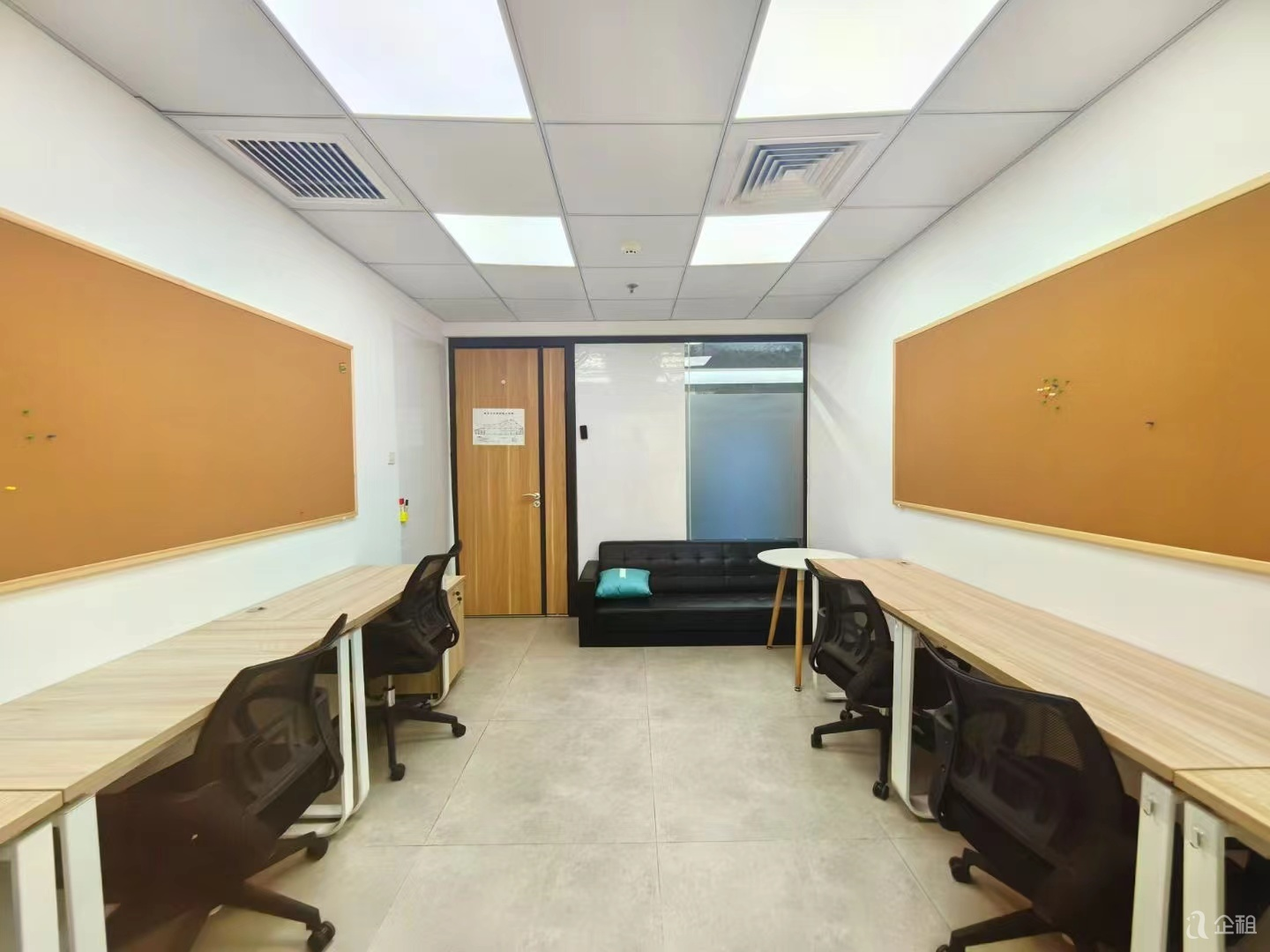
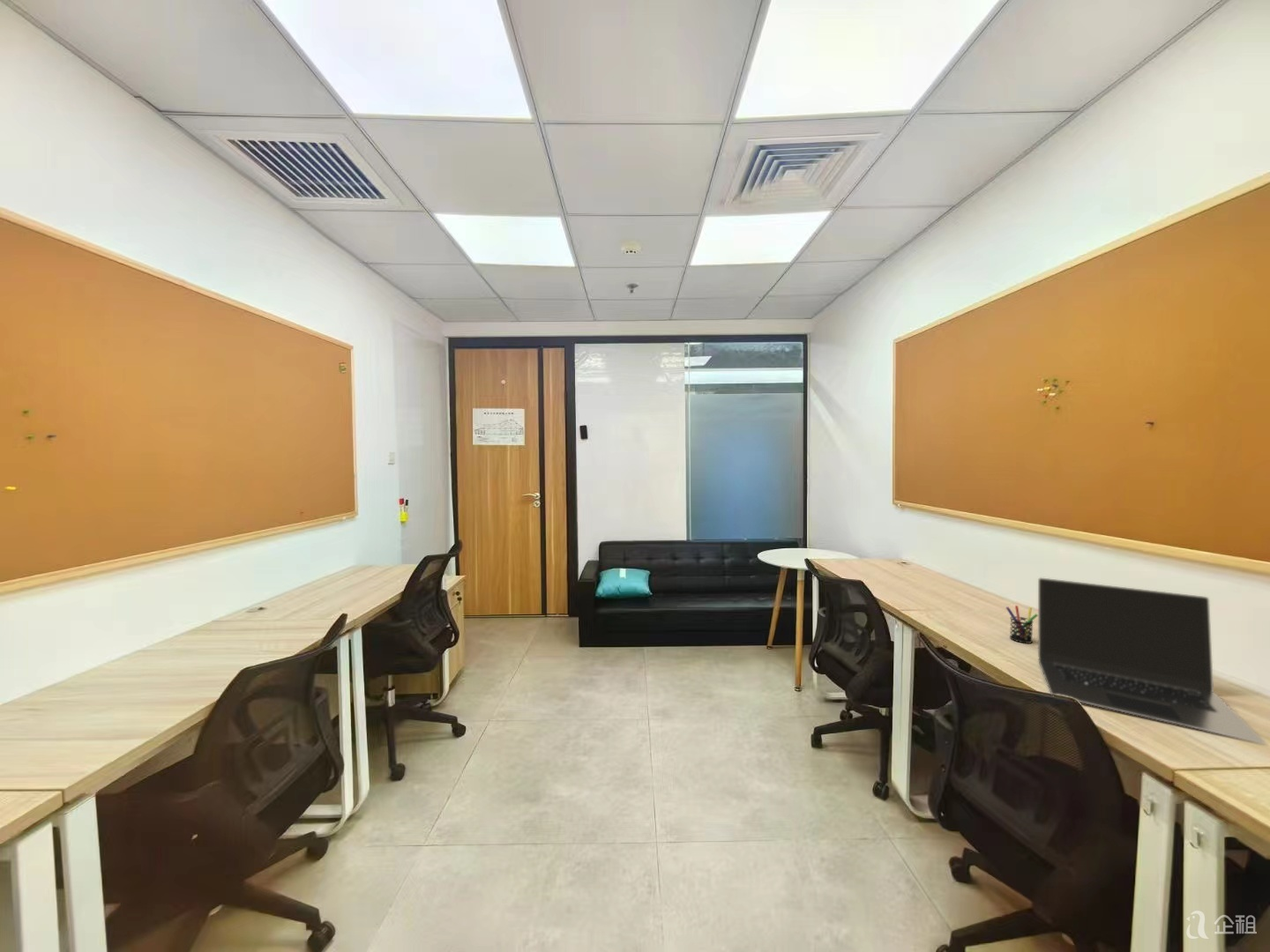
+ pen holder (1023, 622)
+ laptop (1131, 645)
